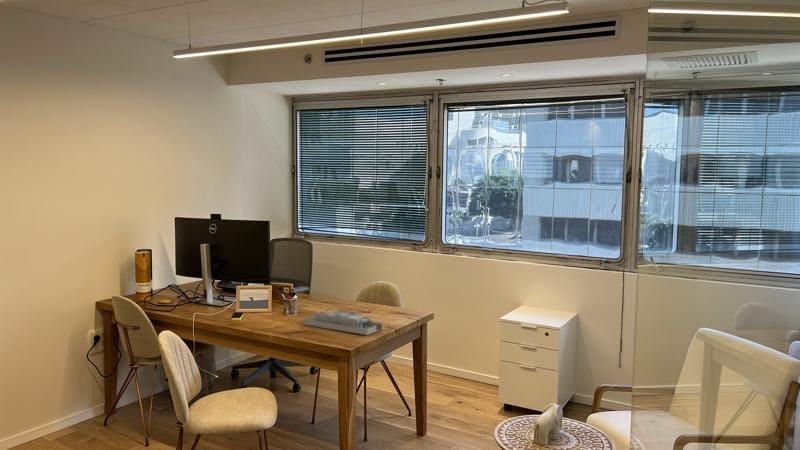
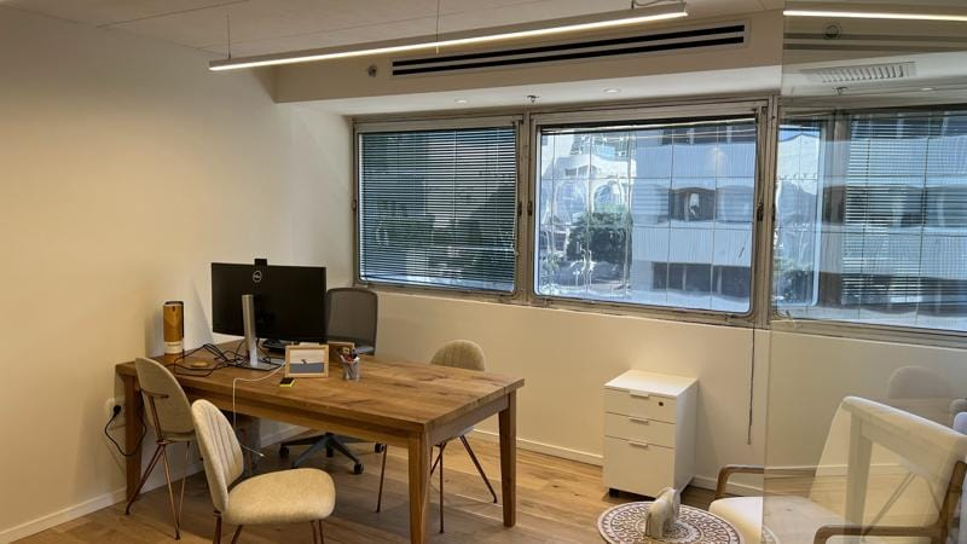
- desk organizer (342, 319)
